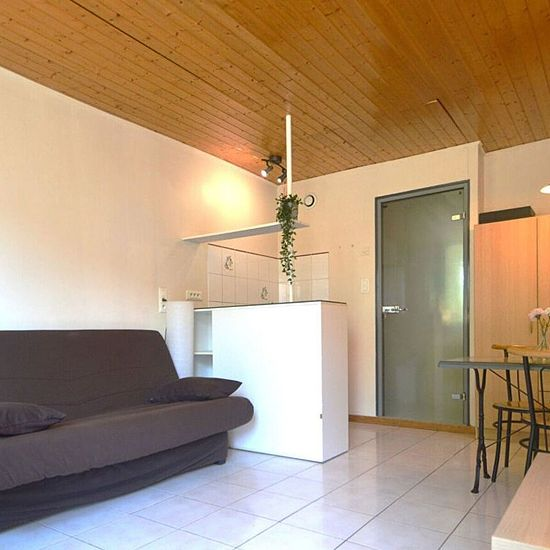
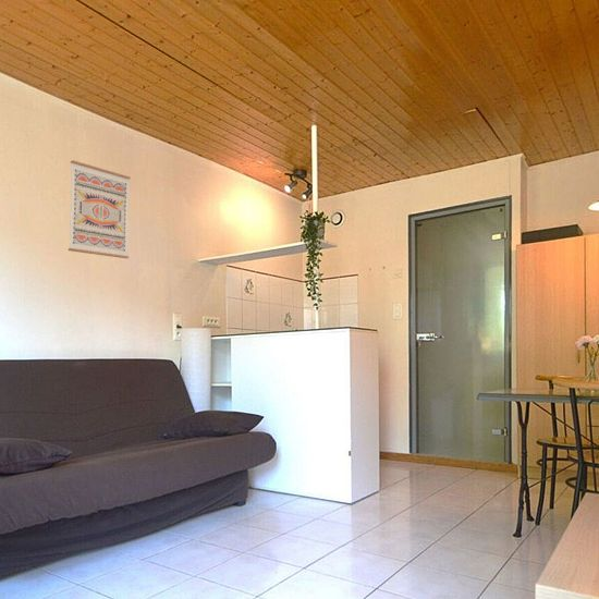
+ wall art (100, 211)
